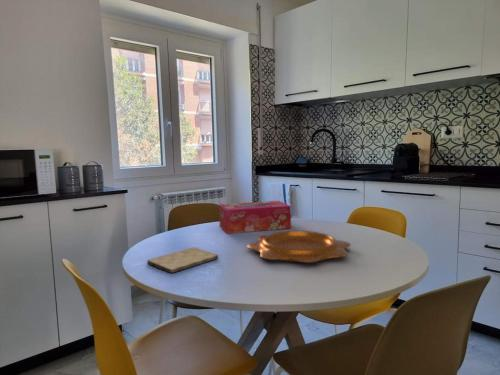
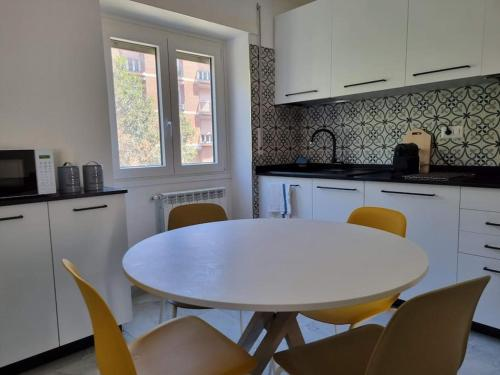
- cutting board (183, 258)
- decorative bowl (298, 244)
- tissue box (254, 216)
